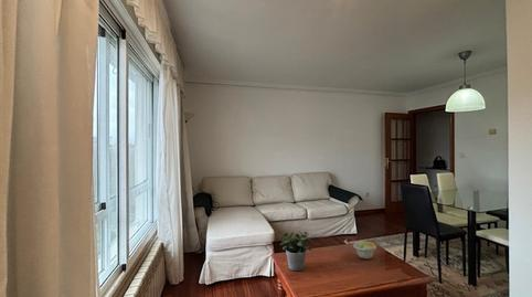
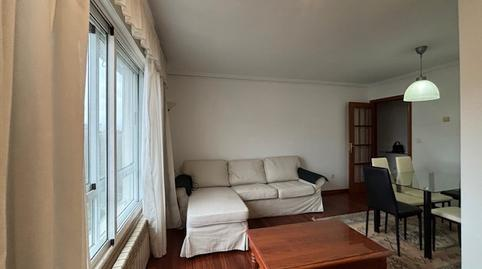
- bowl (364, 251)
- potted plant (295, 247)
